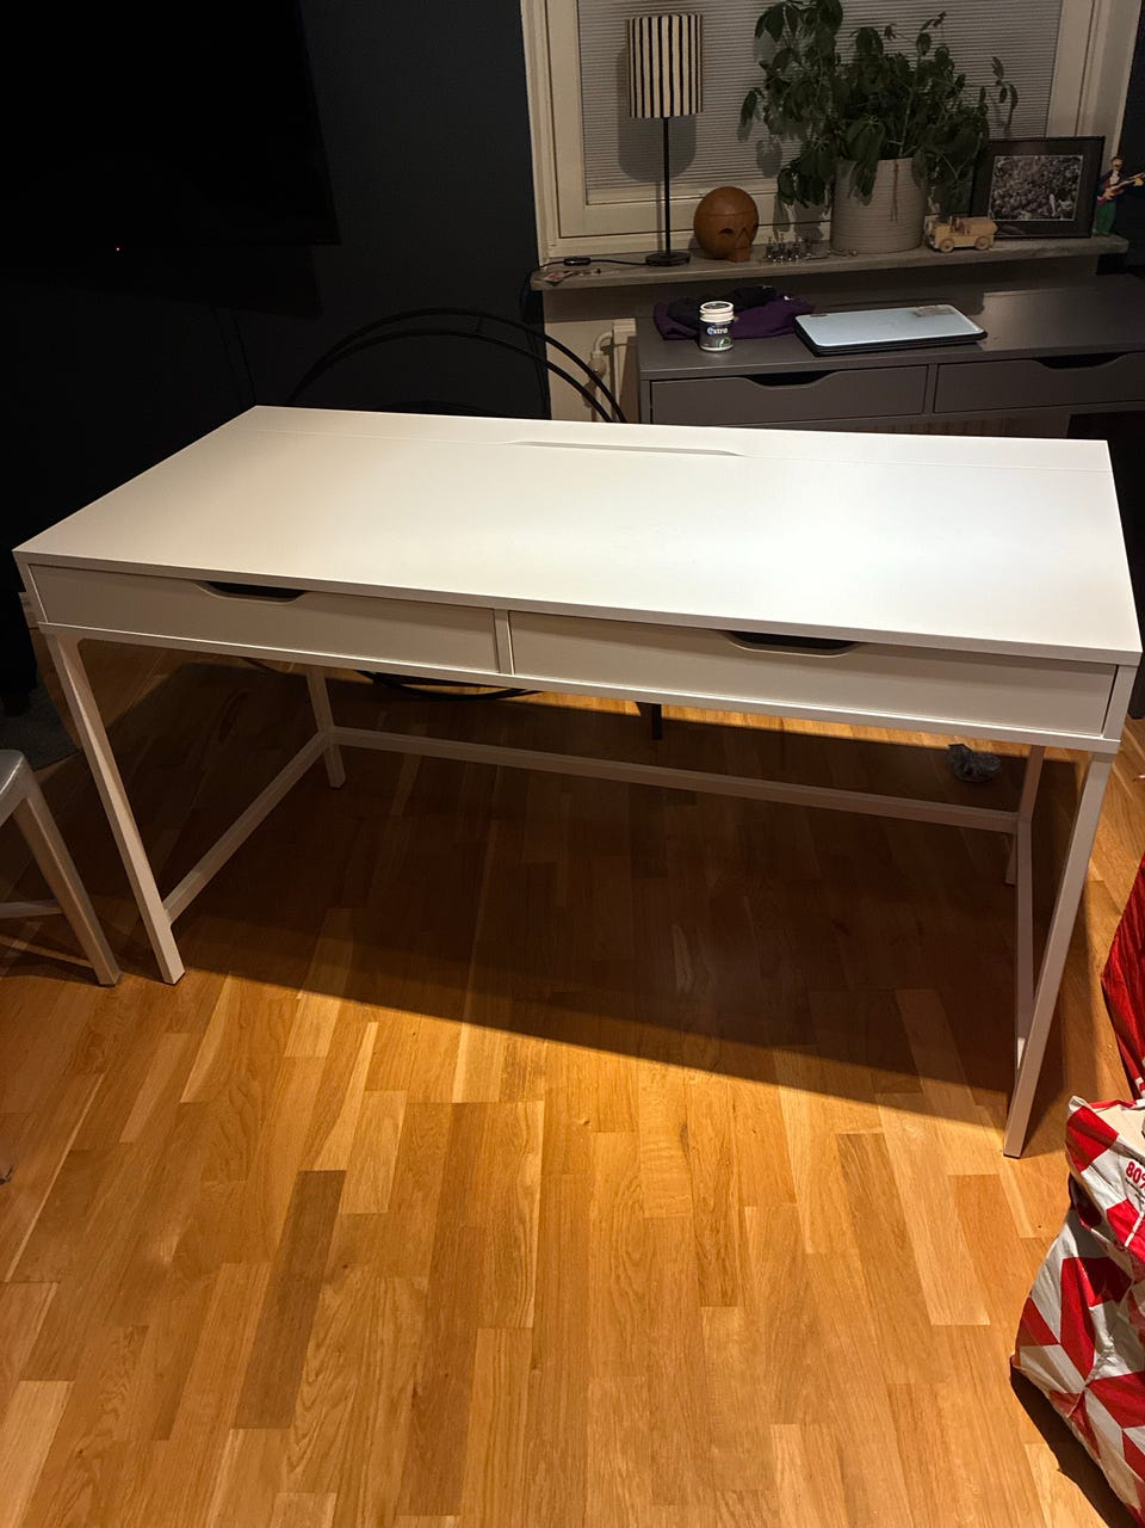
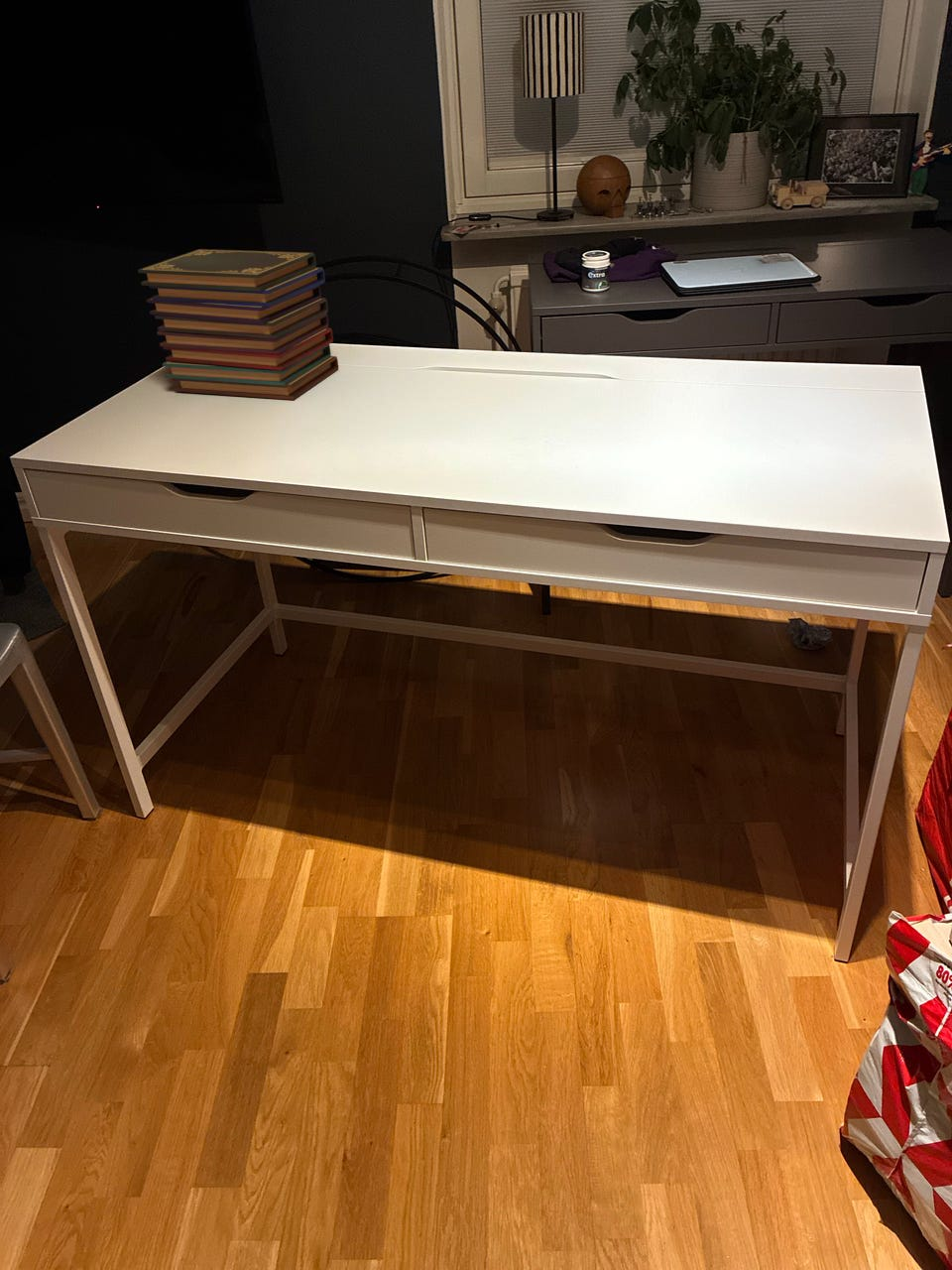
+ book stack (241, 322)
